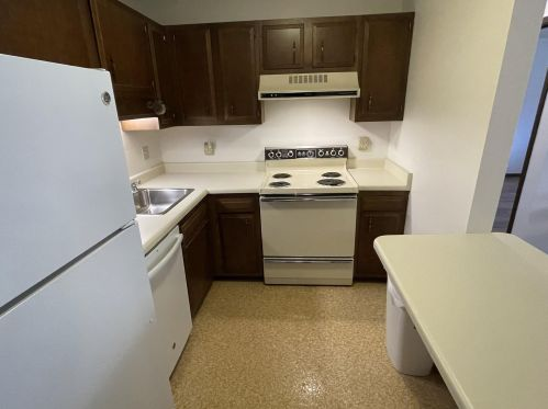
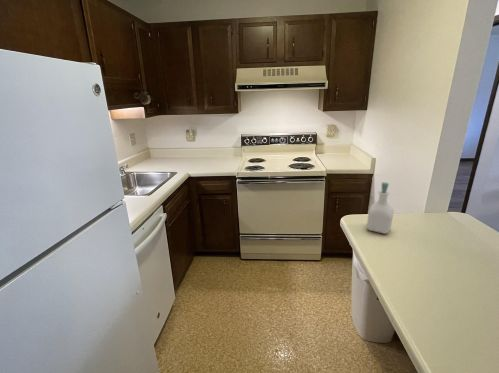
+ soap bottle (381, 206)
